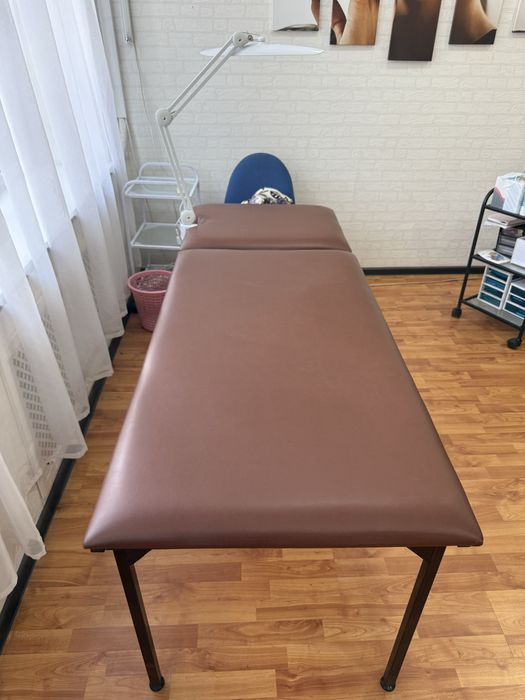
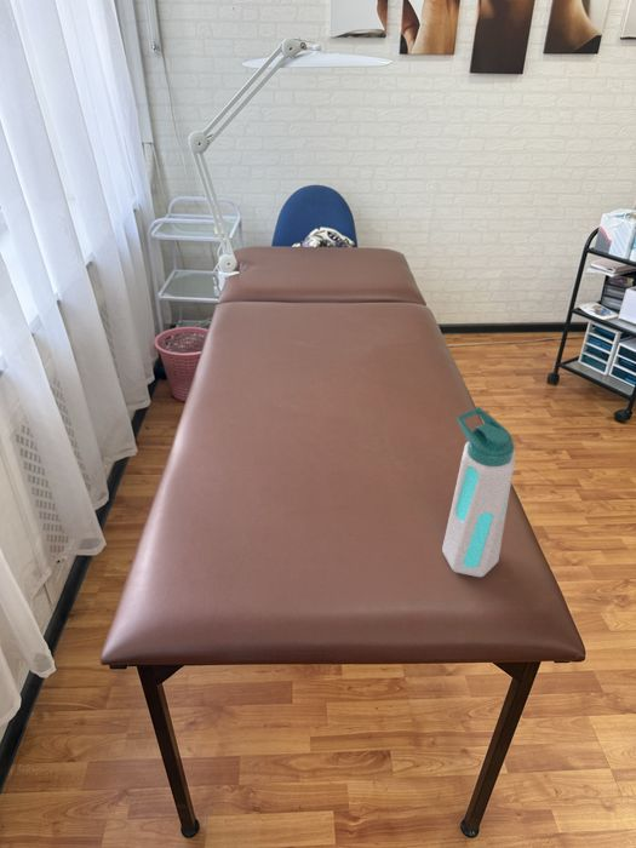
+ water bottle (476, 497)
